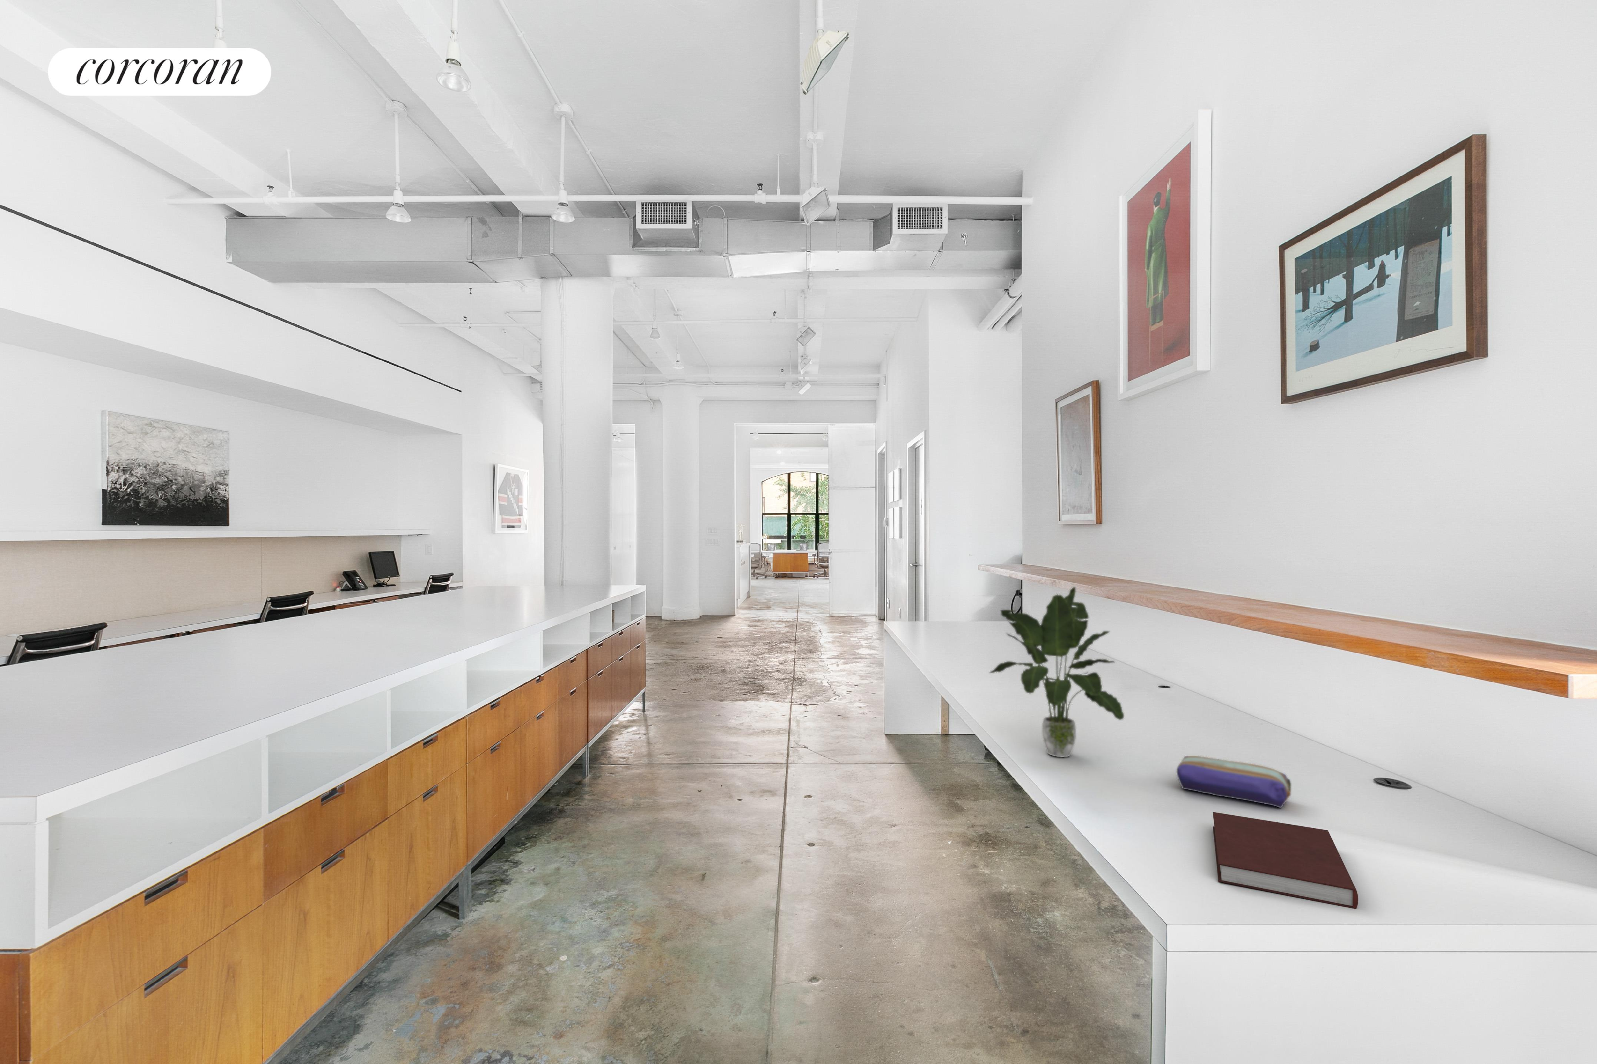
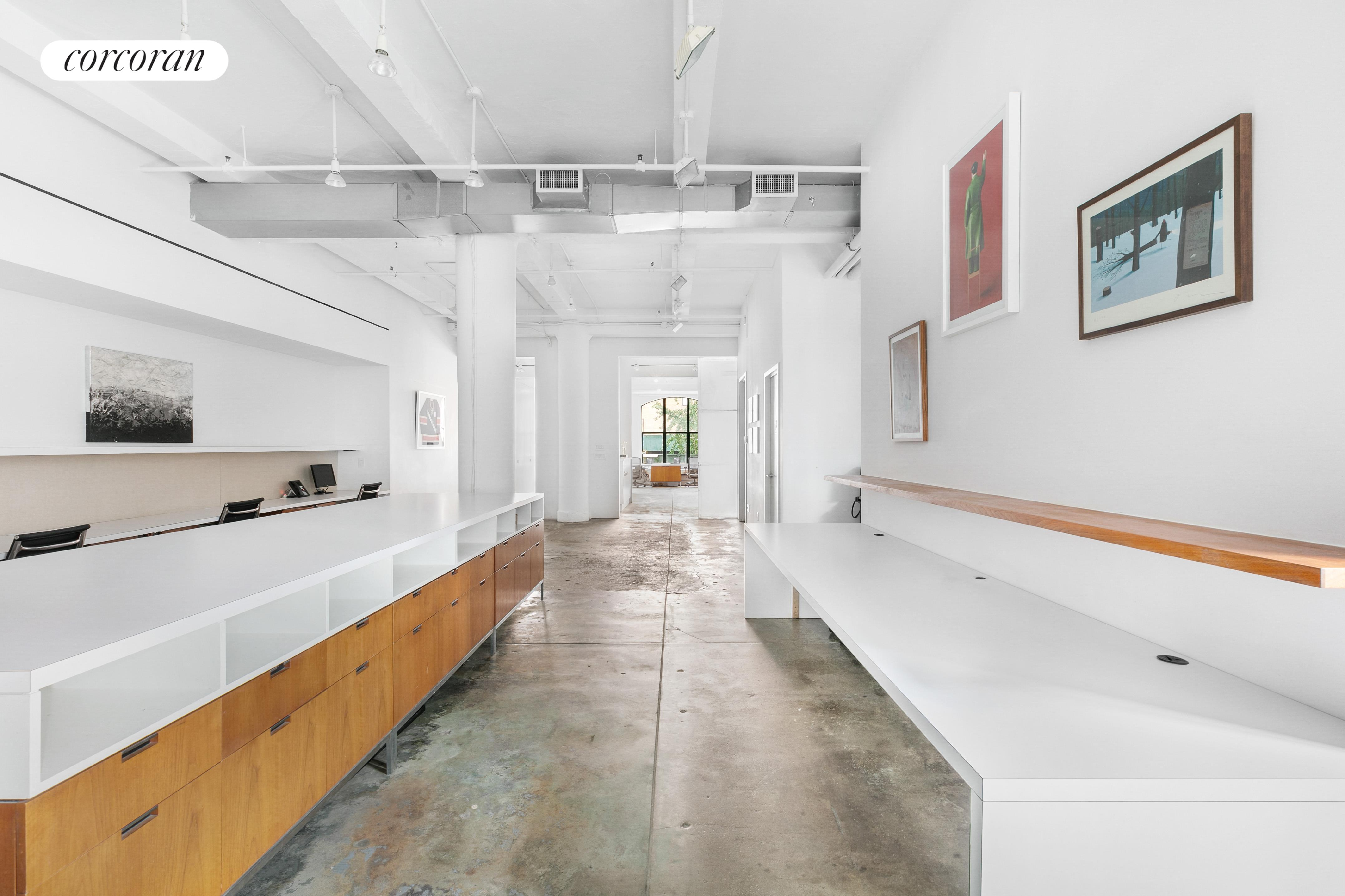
- potted plant (1048, 671)
- pencil case (1232, 780)
- notebook (1276, 855)
